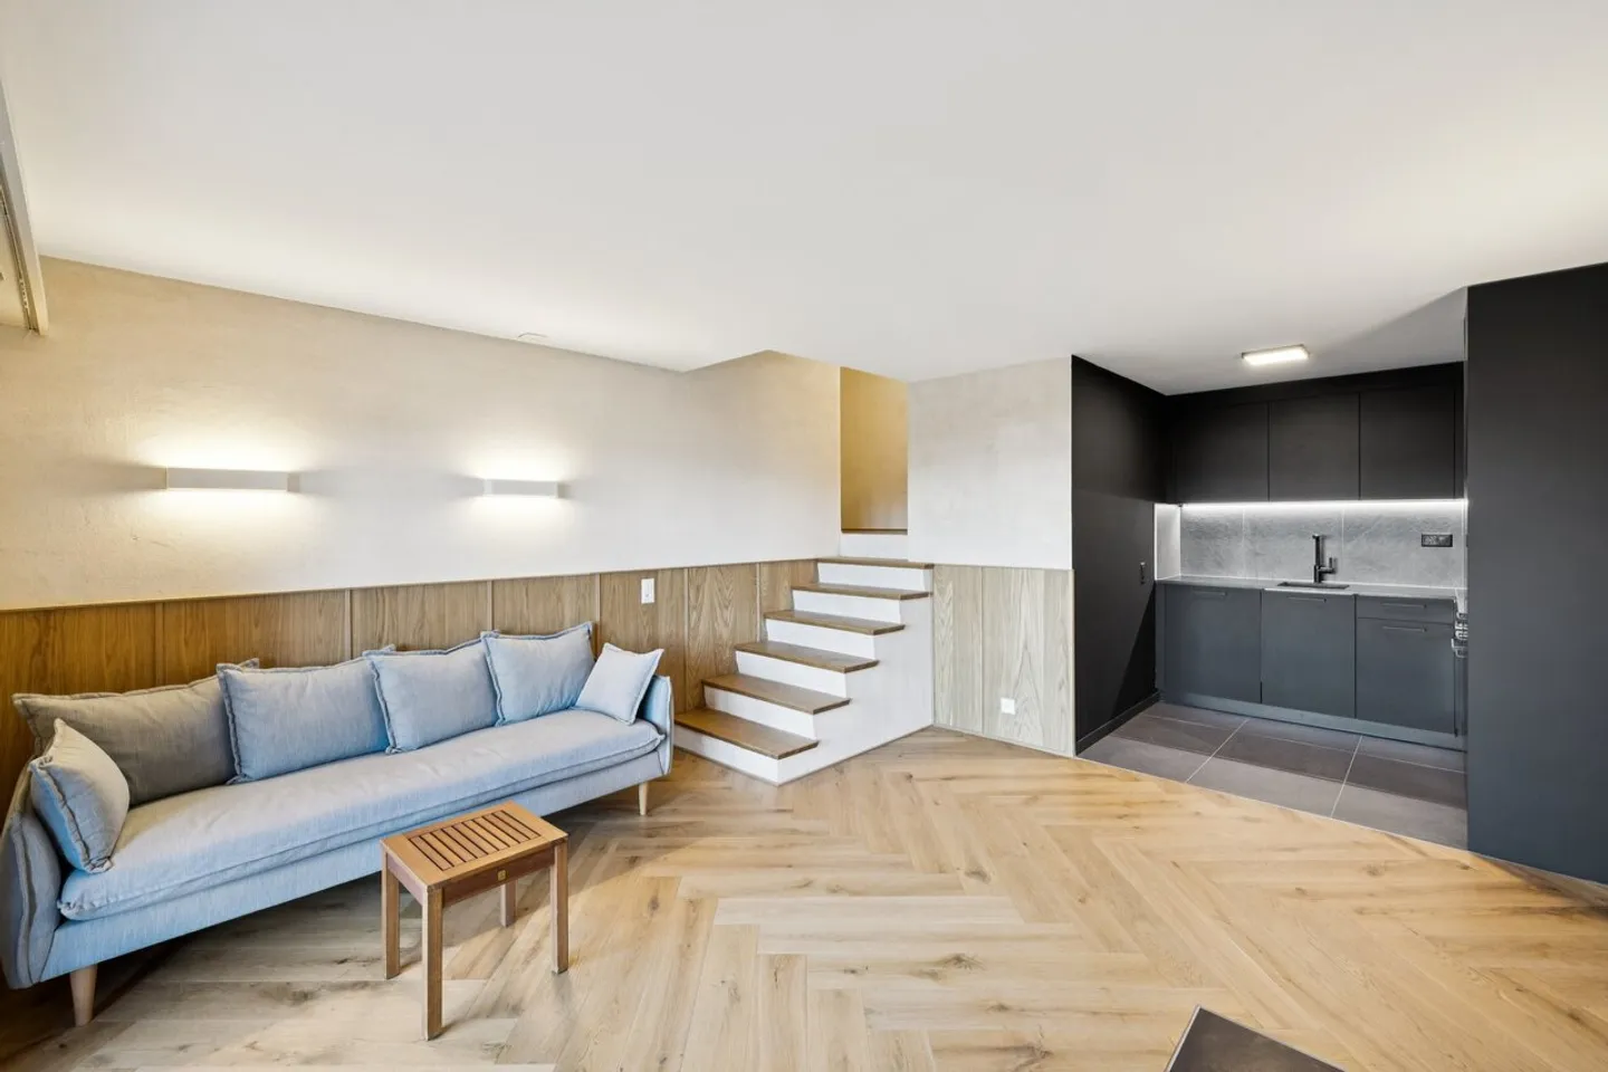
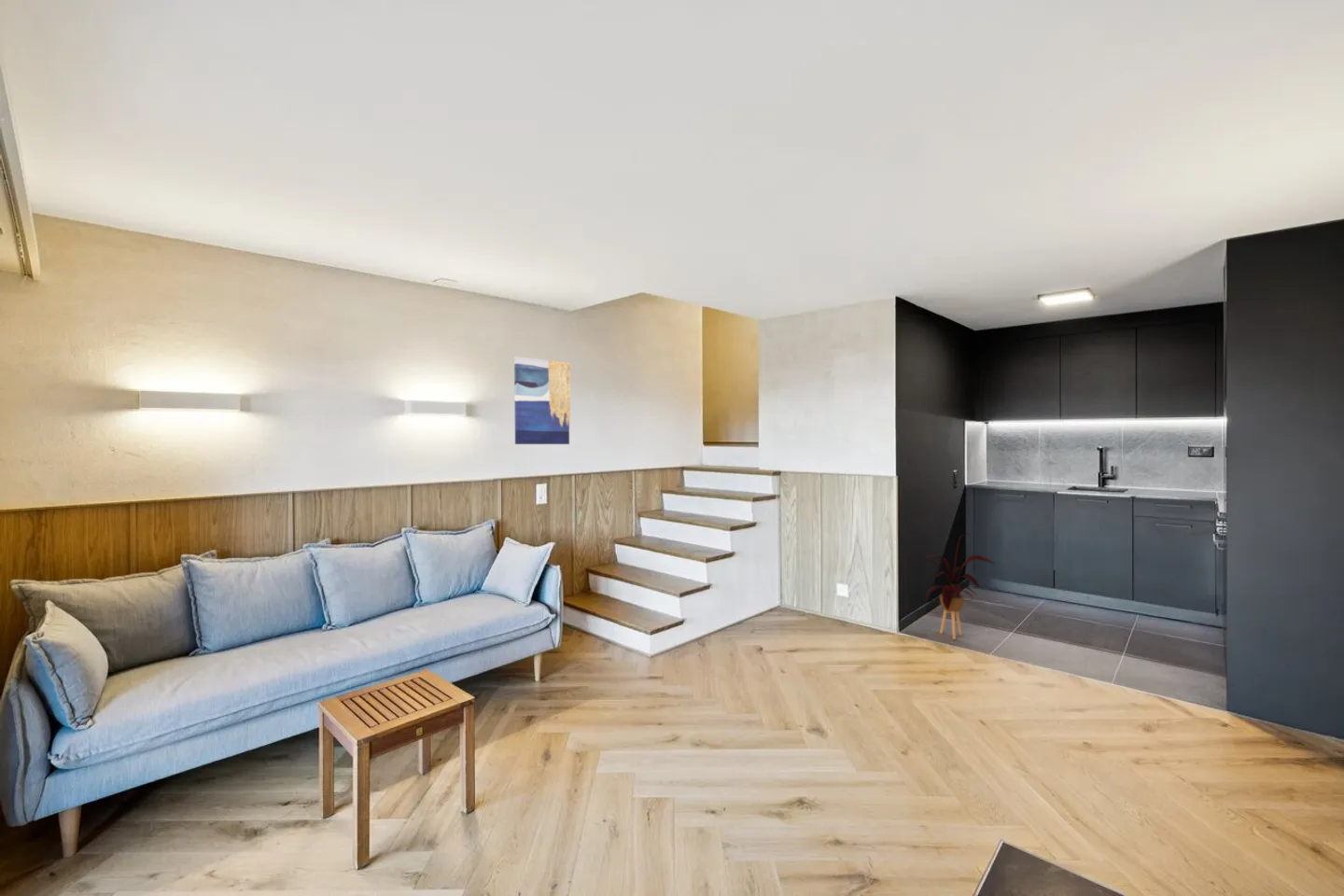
+ house plant (953, 585)
+ wall art (543, 401)
